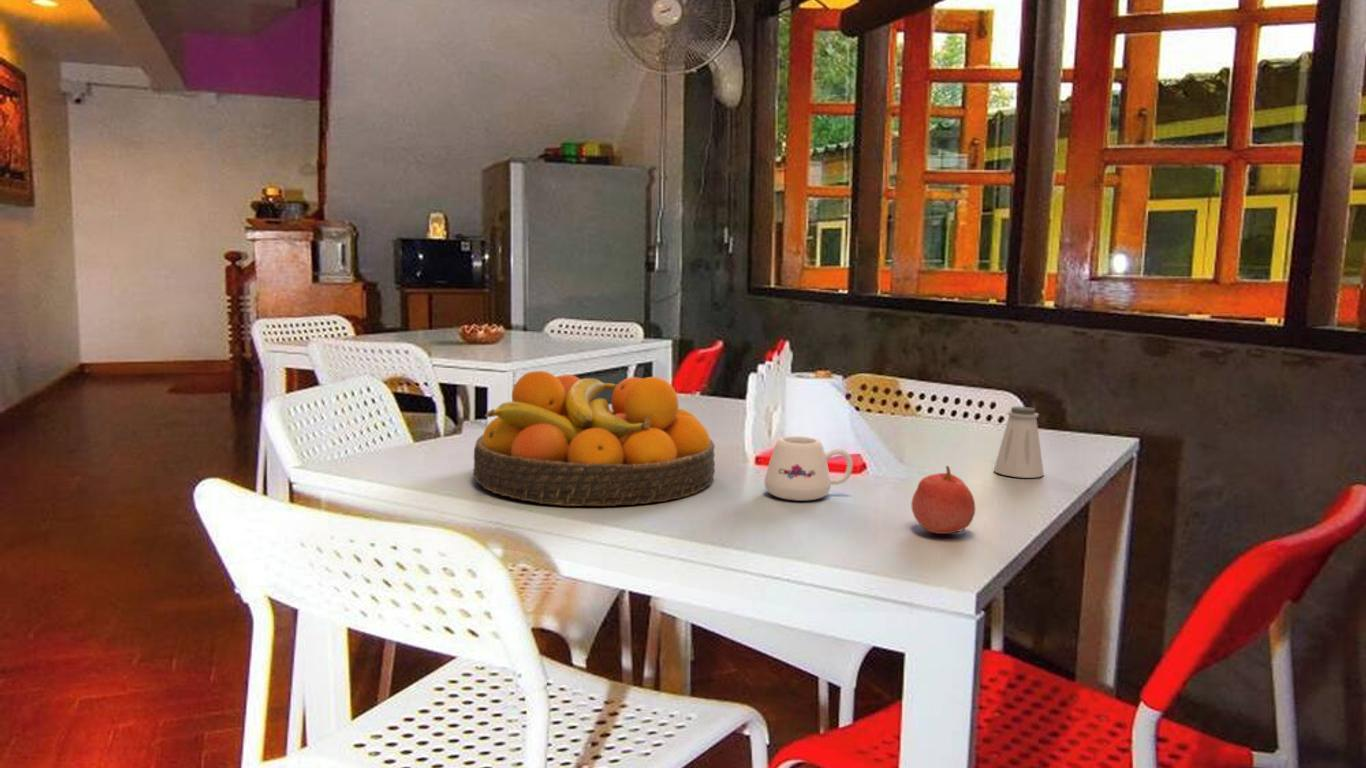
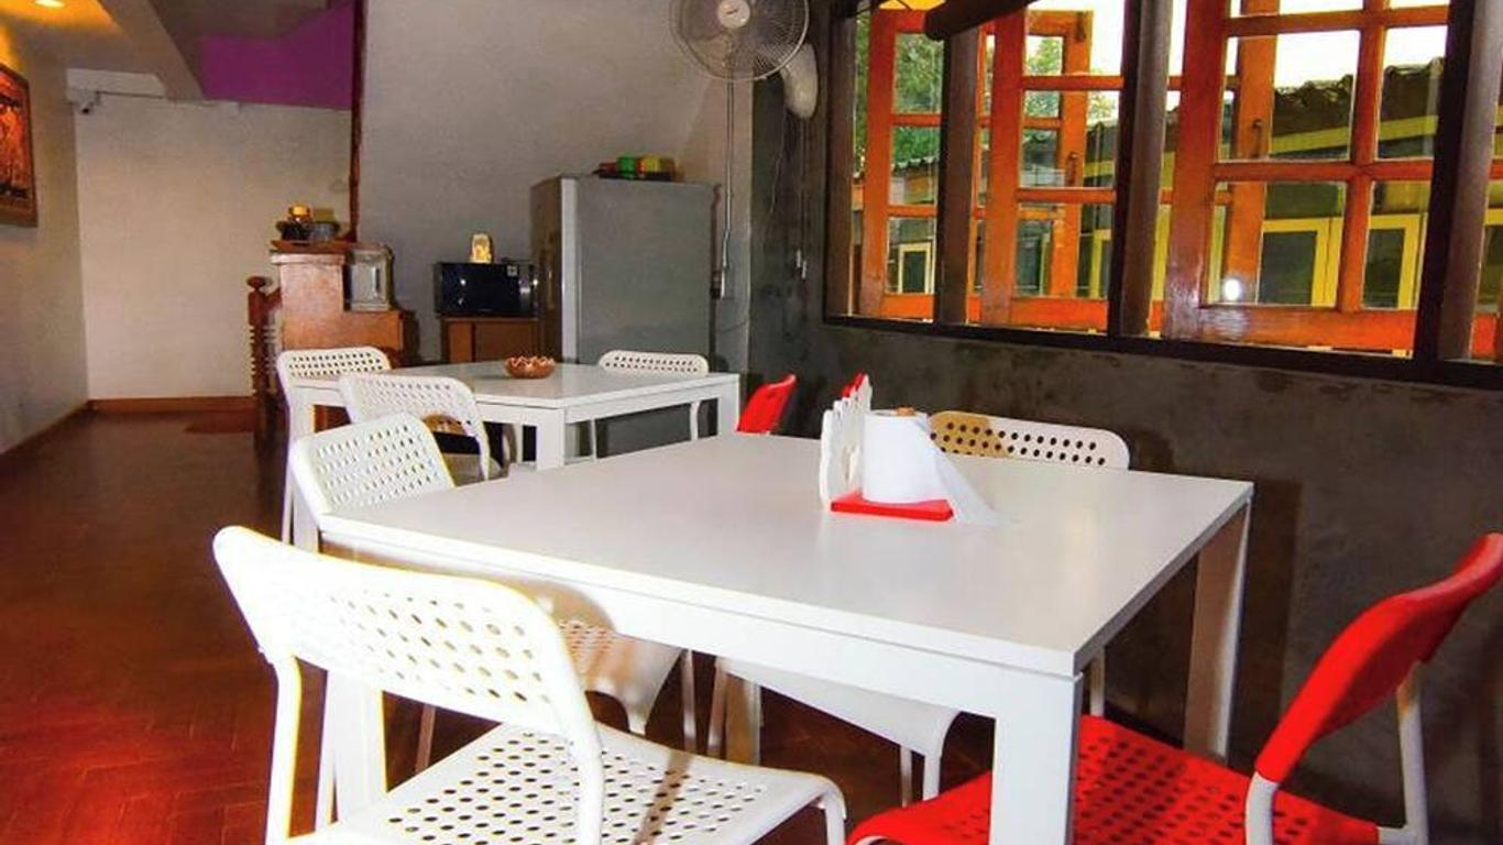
- fruit bowl (596, 424)
- saltshaker (1020, 440)
- apple (941, 498)
- mug (808, 467)
